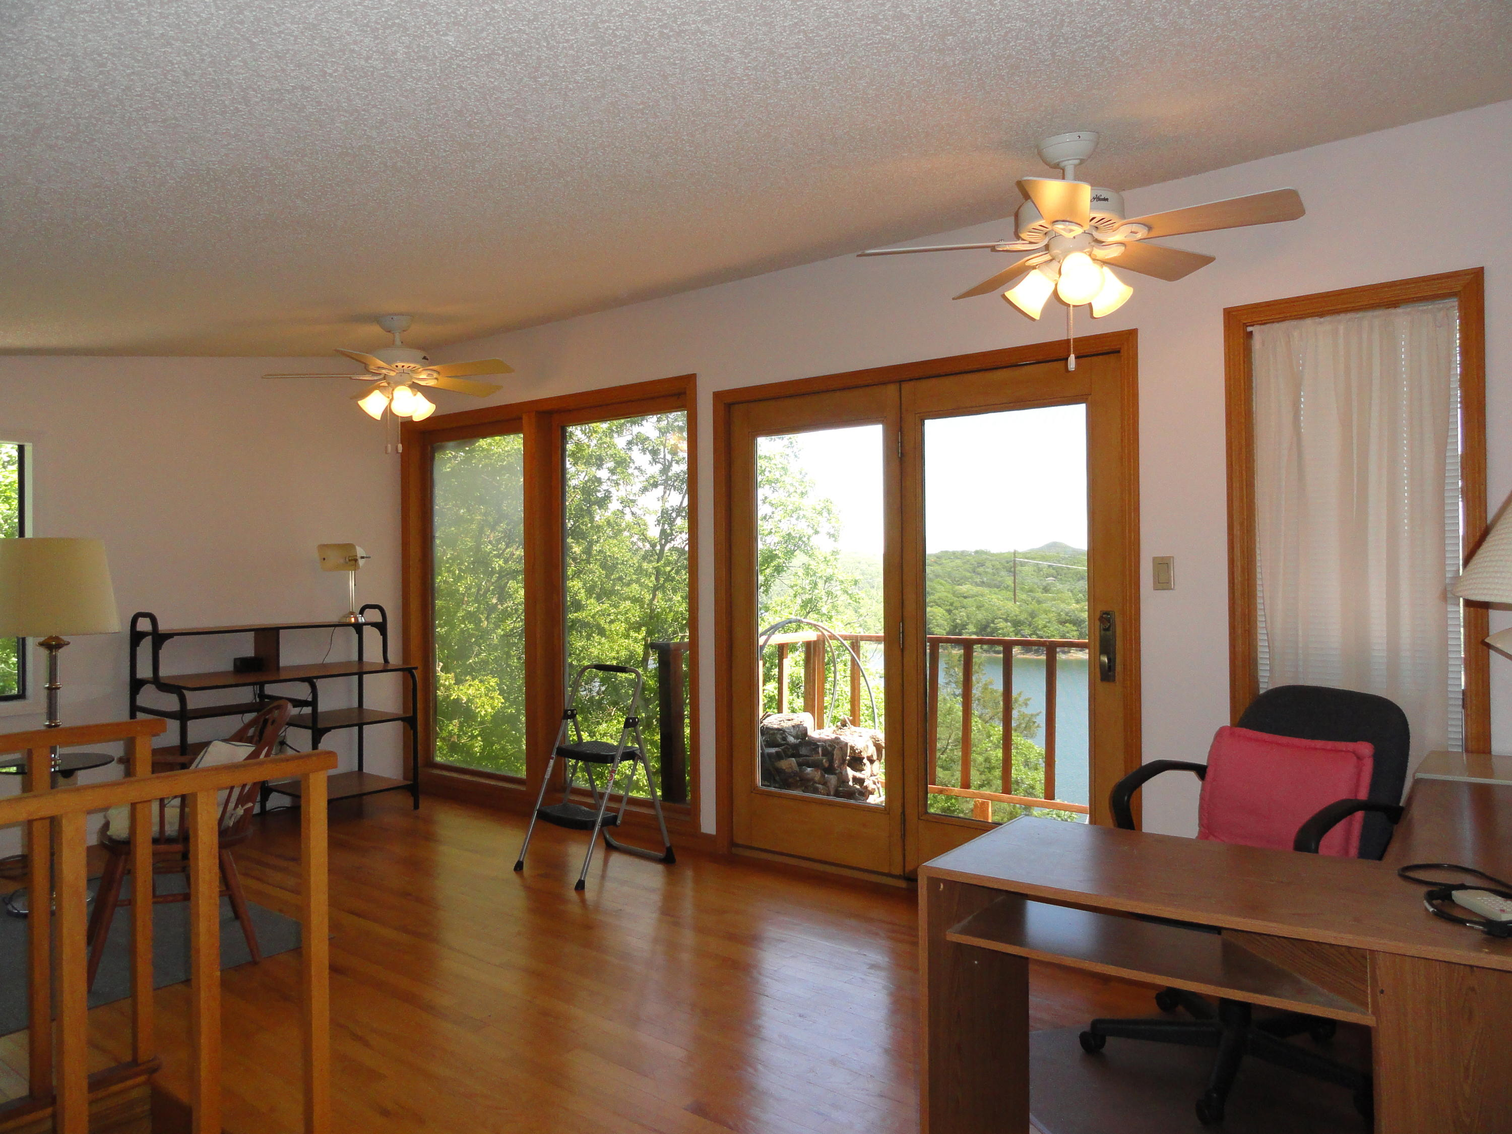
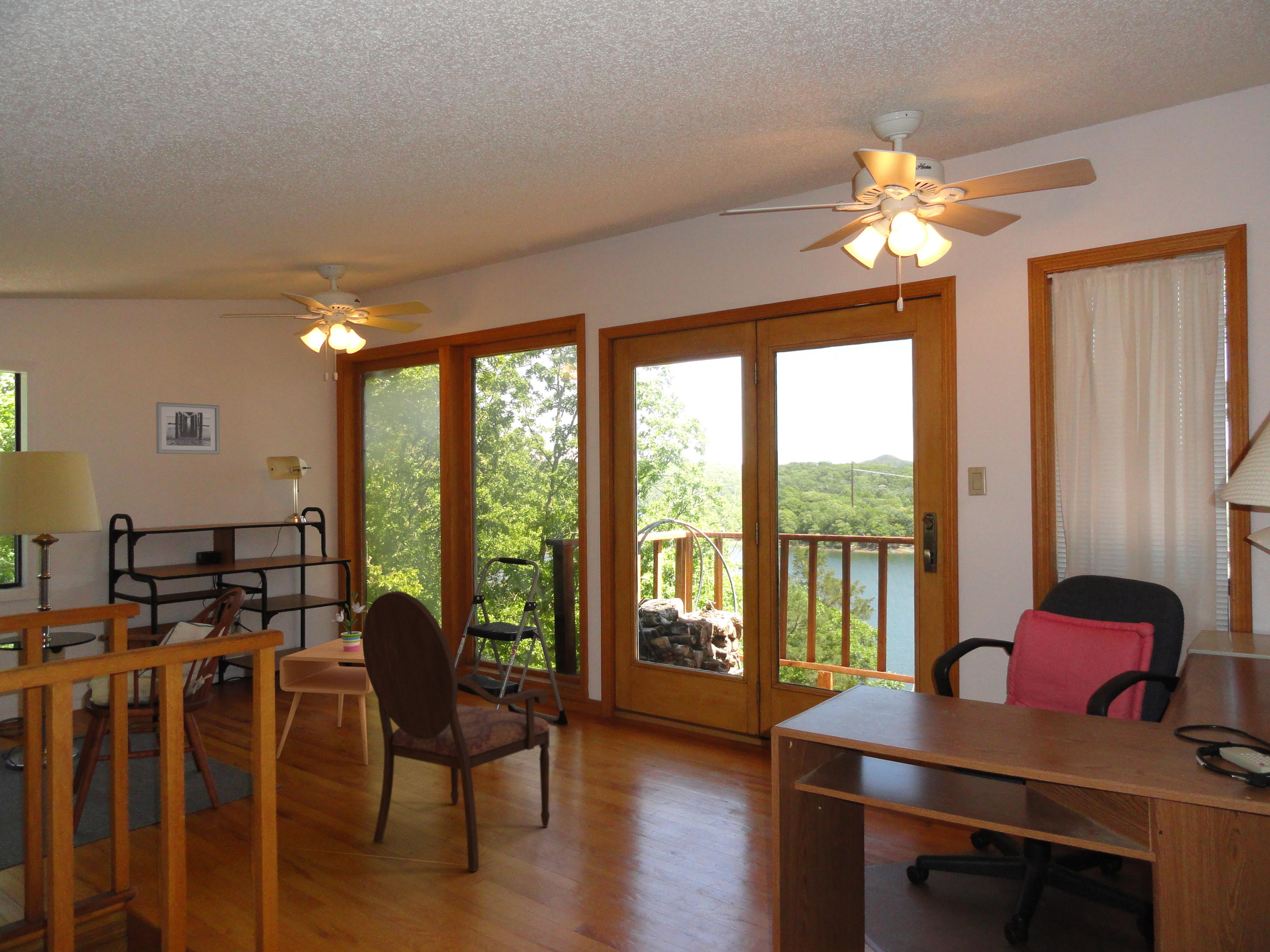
+ side table (351, 694)
+ potted plant (348, 620)
+ armchair (452, 710)
+ wall art (188, 429)
